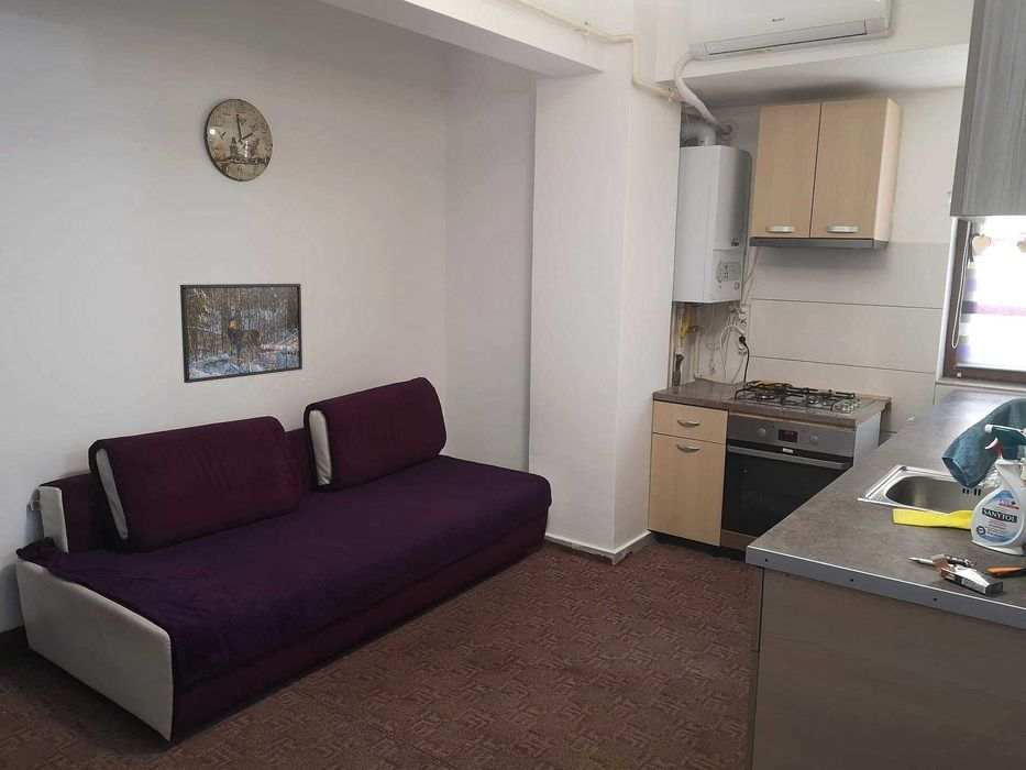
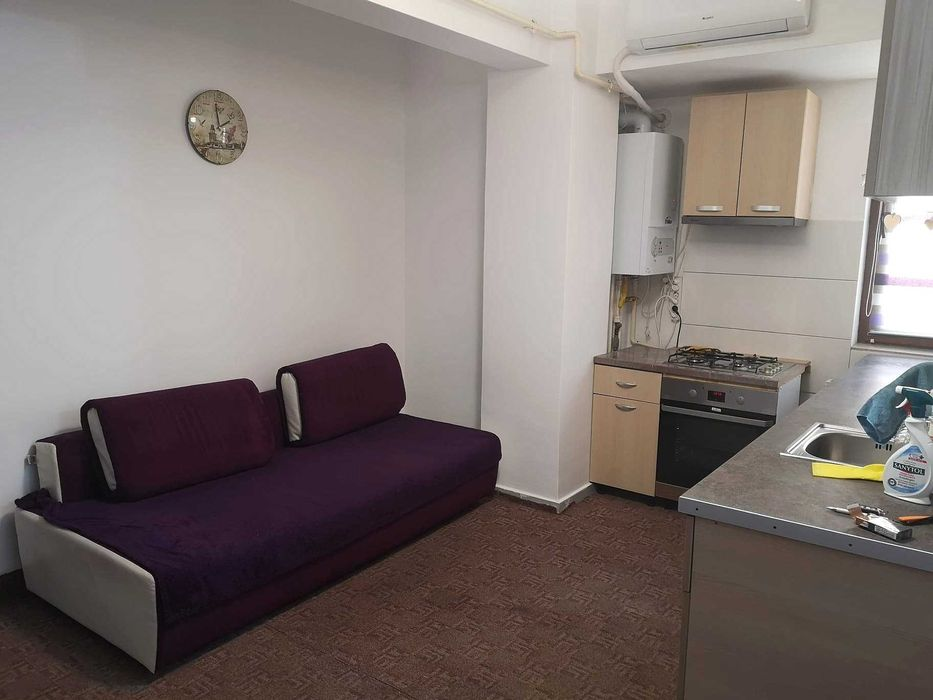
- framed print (245, 330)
